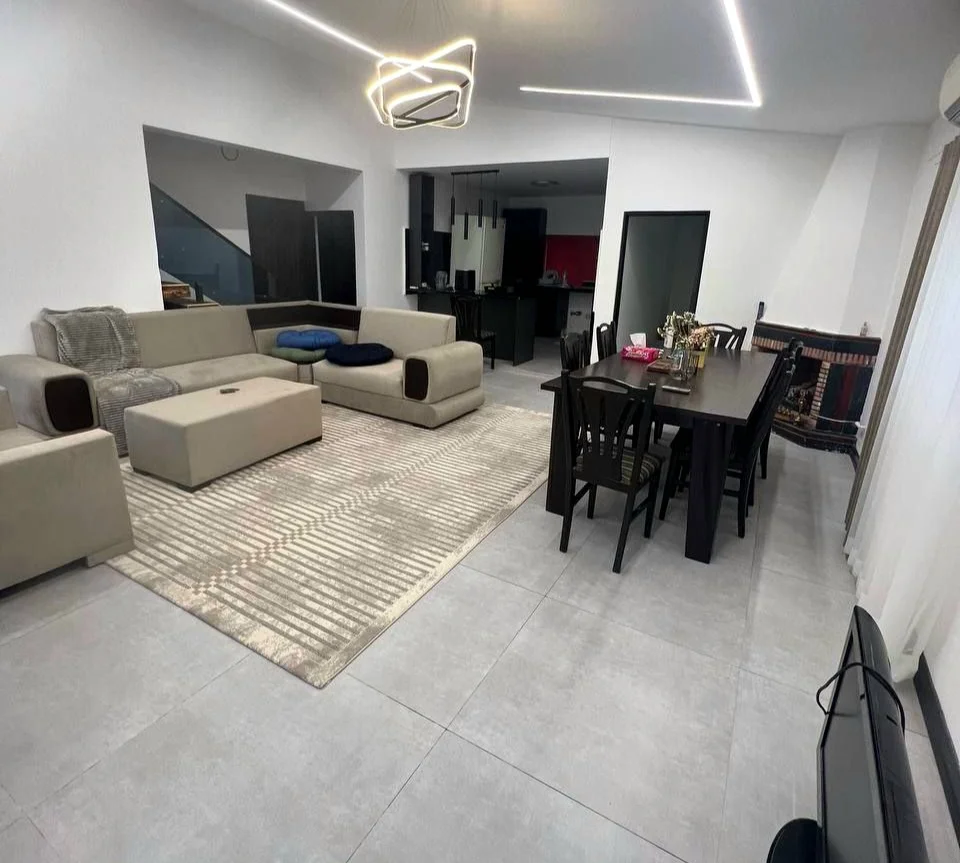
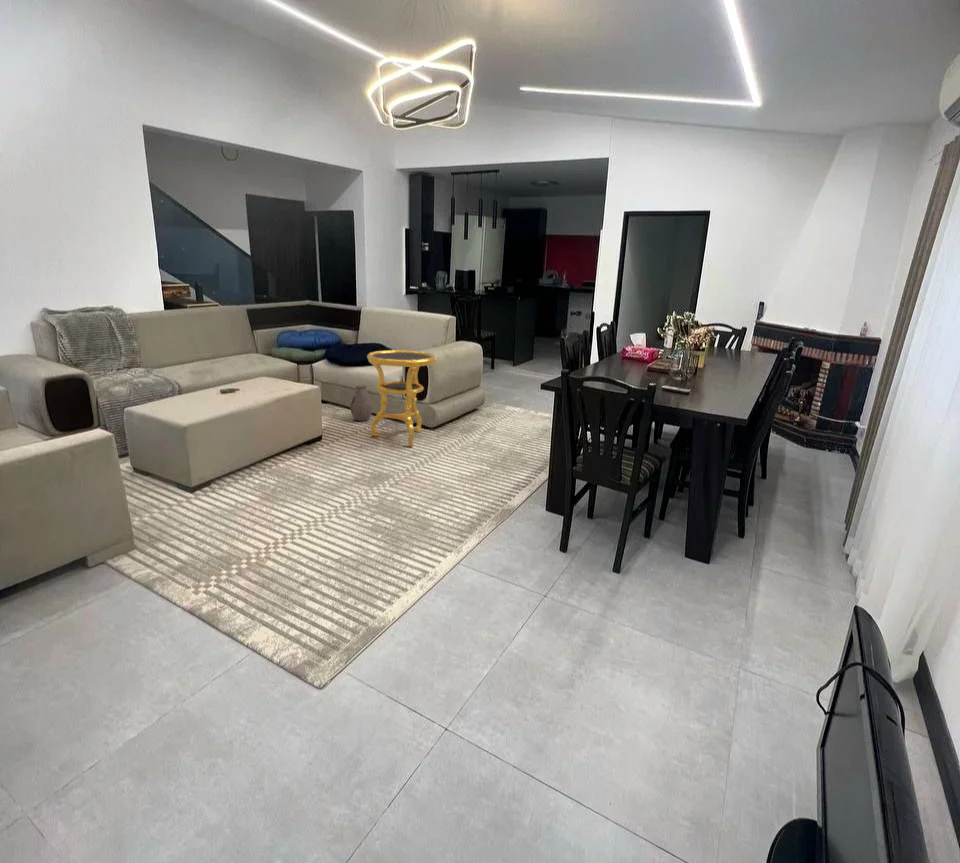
+ vase (361, 402)
+ side table (401, 393)
